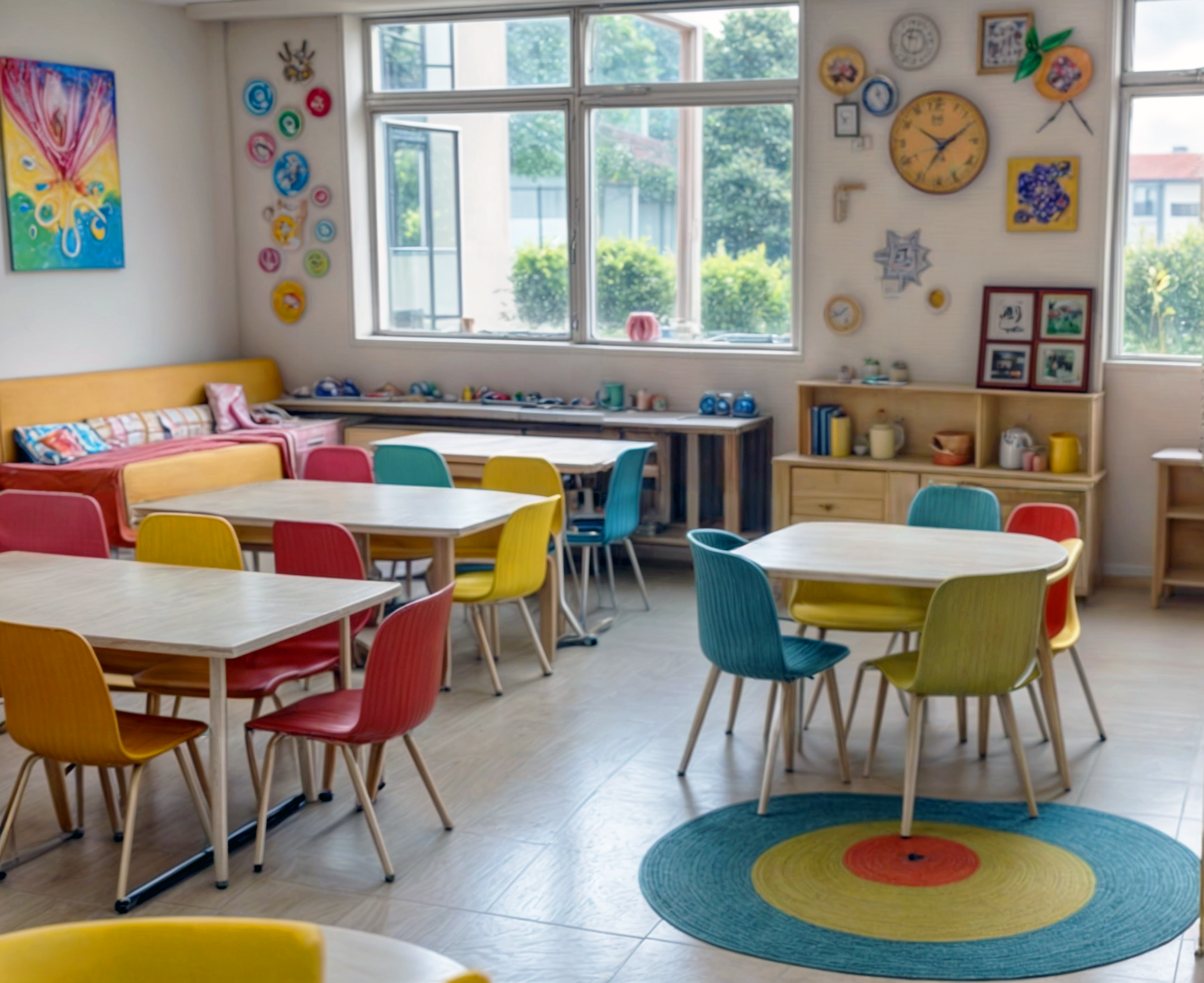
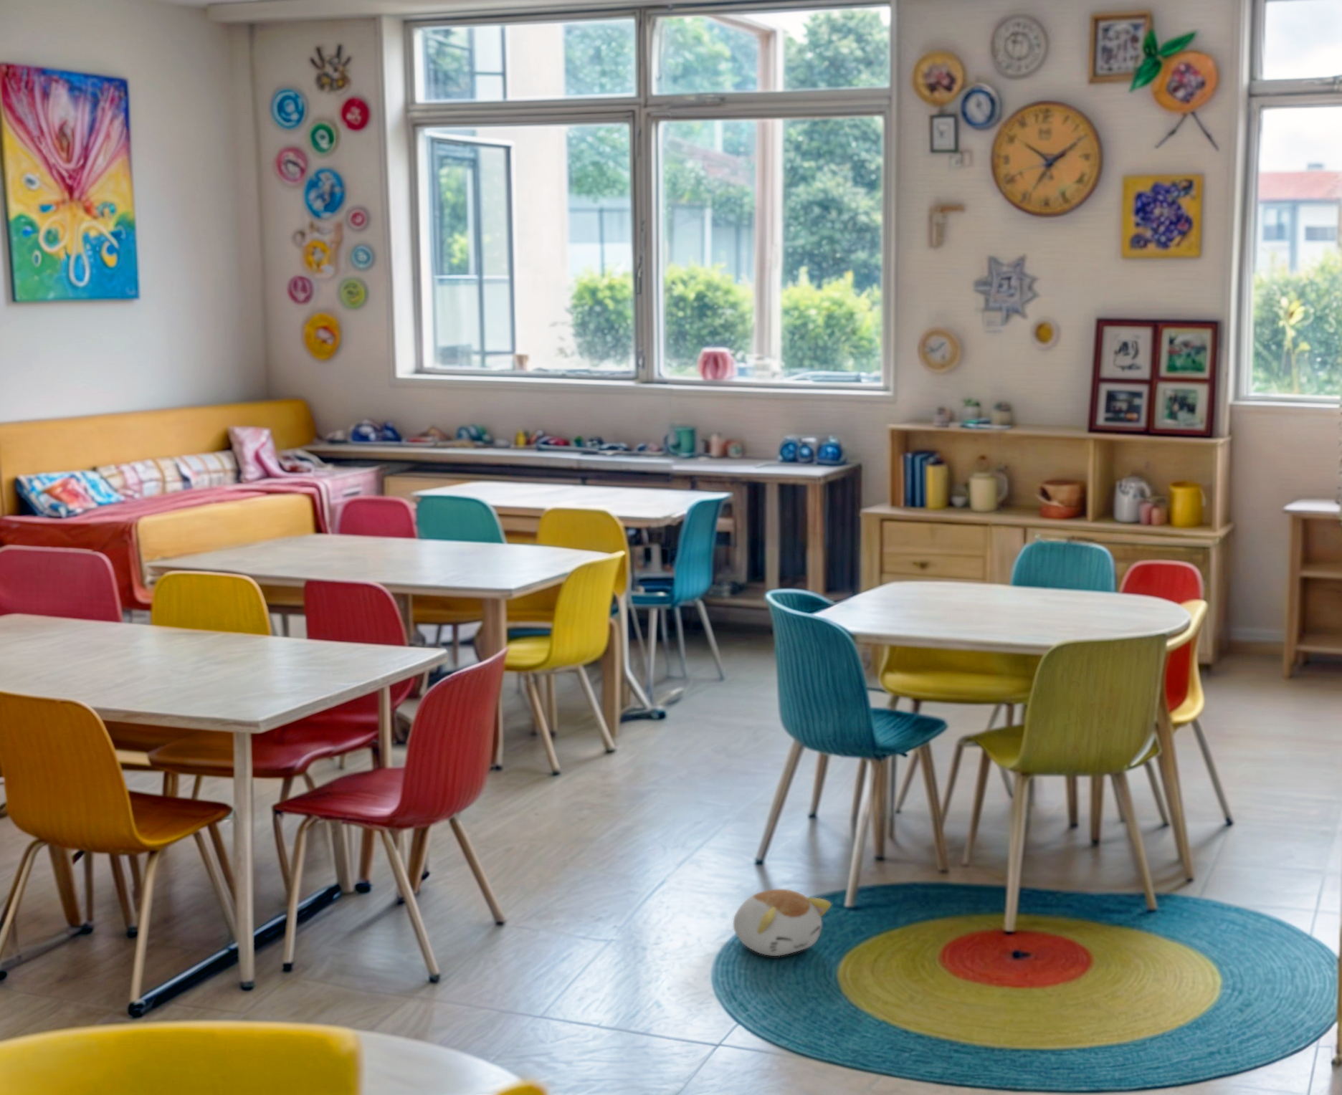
+ plush toy (771, 917)
